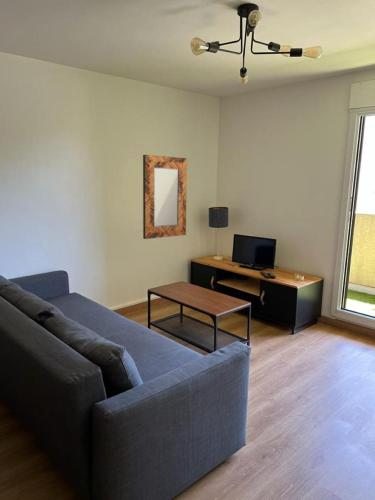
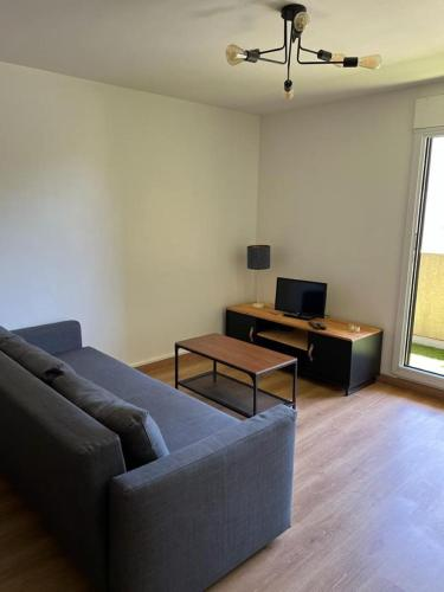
- home mirror (165, 197)
